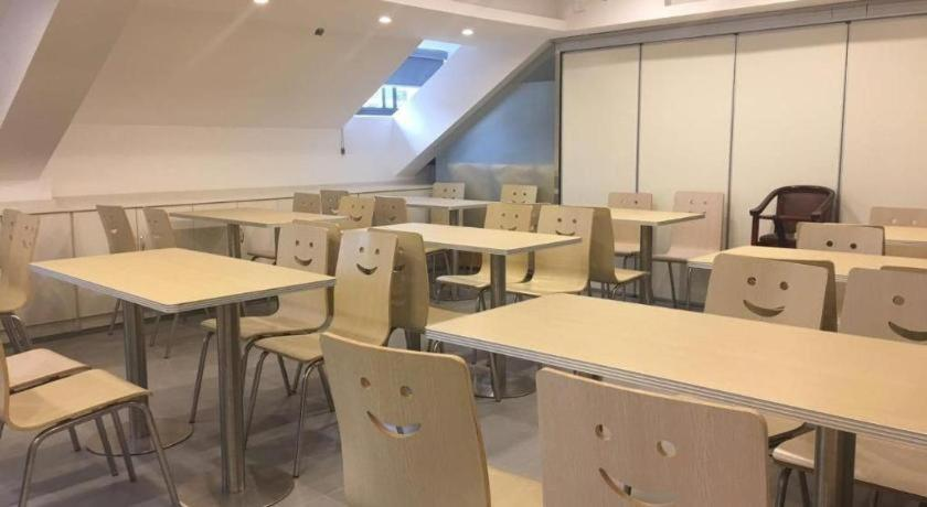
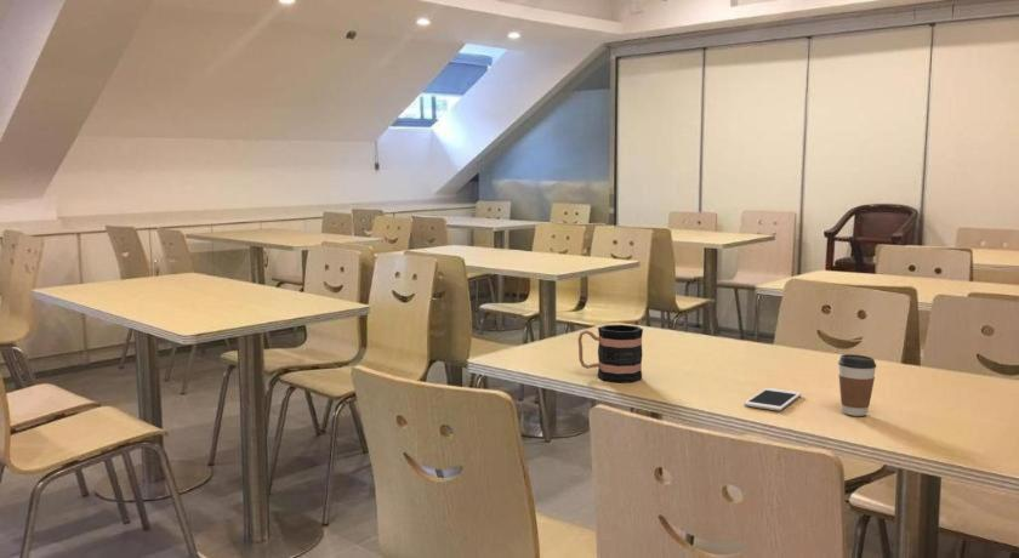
+ mug (609, 352)
+ coffee cup (855, 385)
+ cell phone (773, 398)
